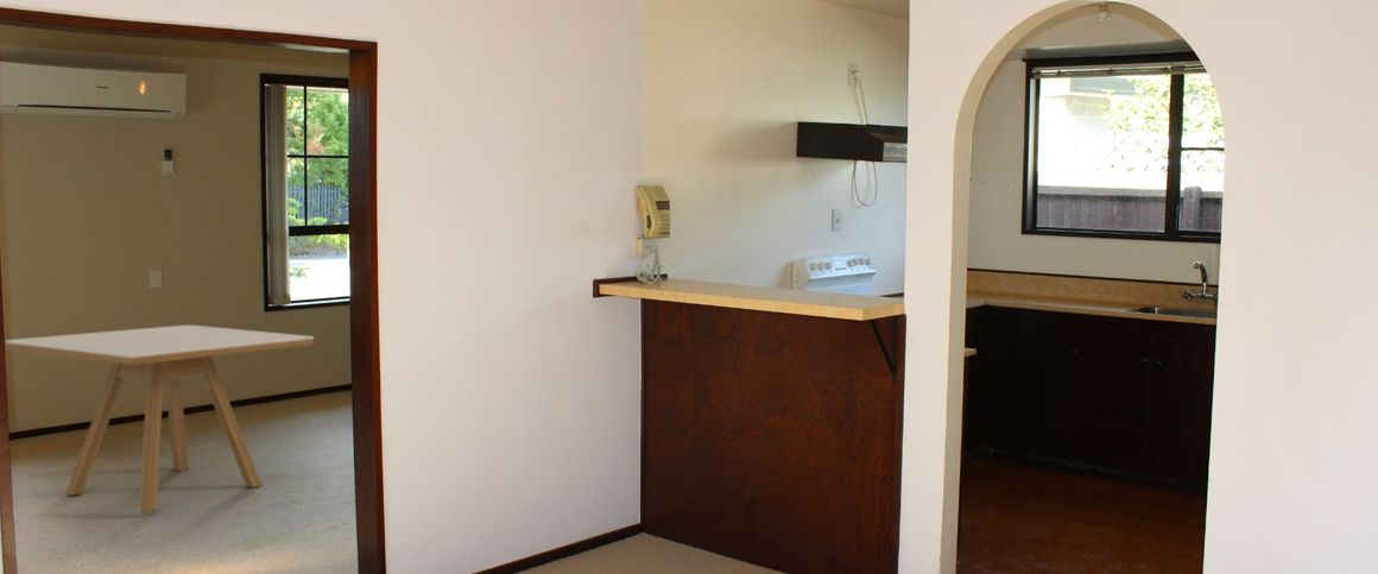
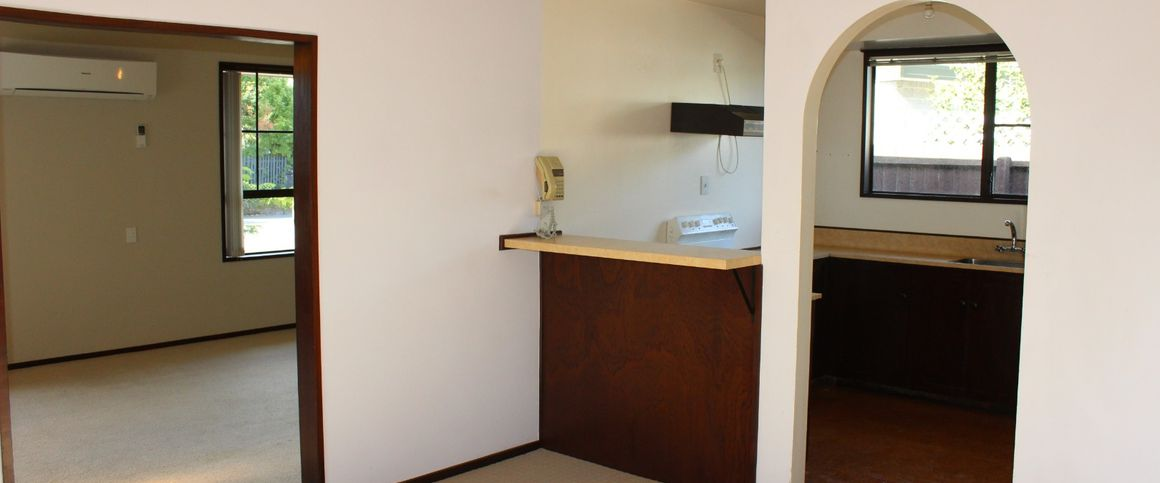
- dining table (160, 414)
